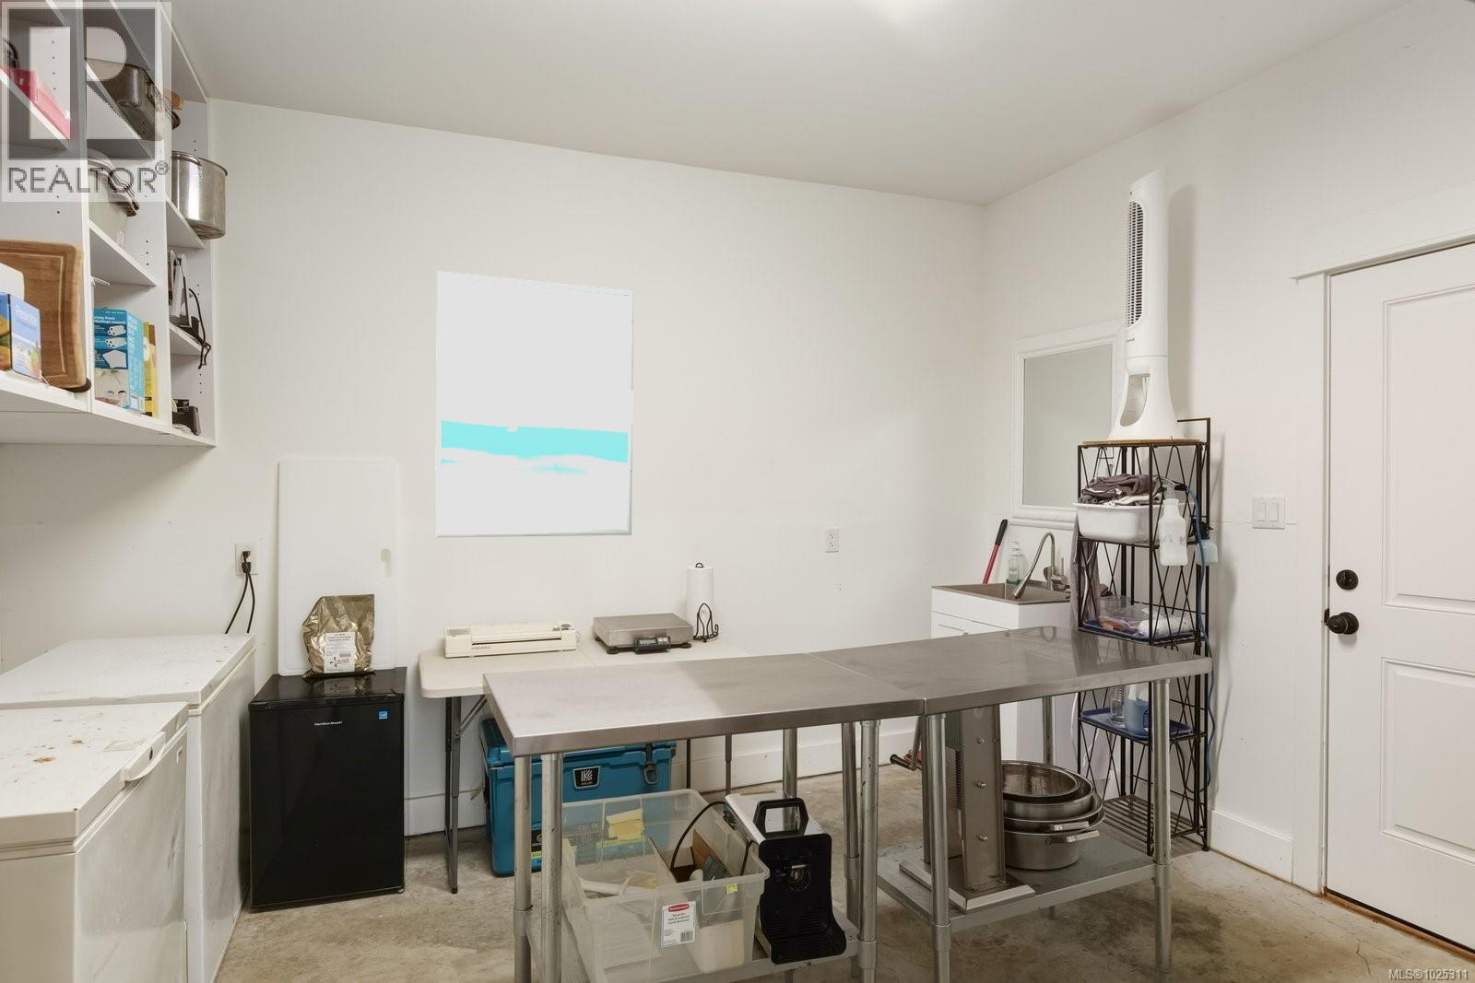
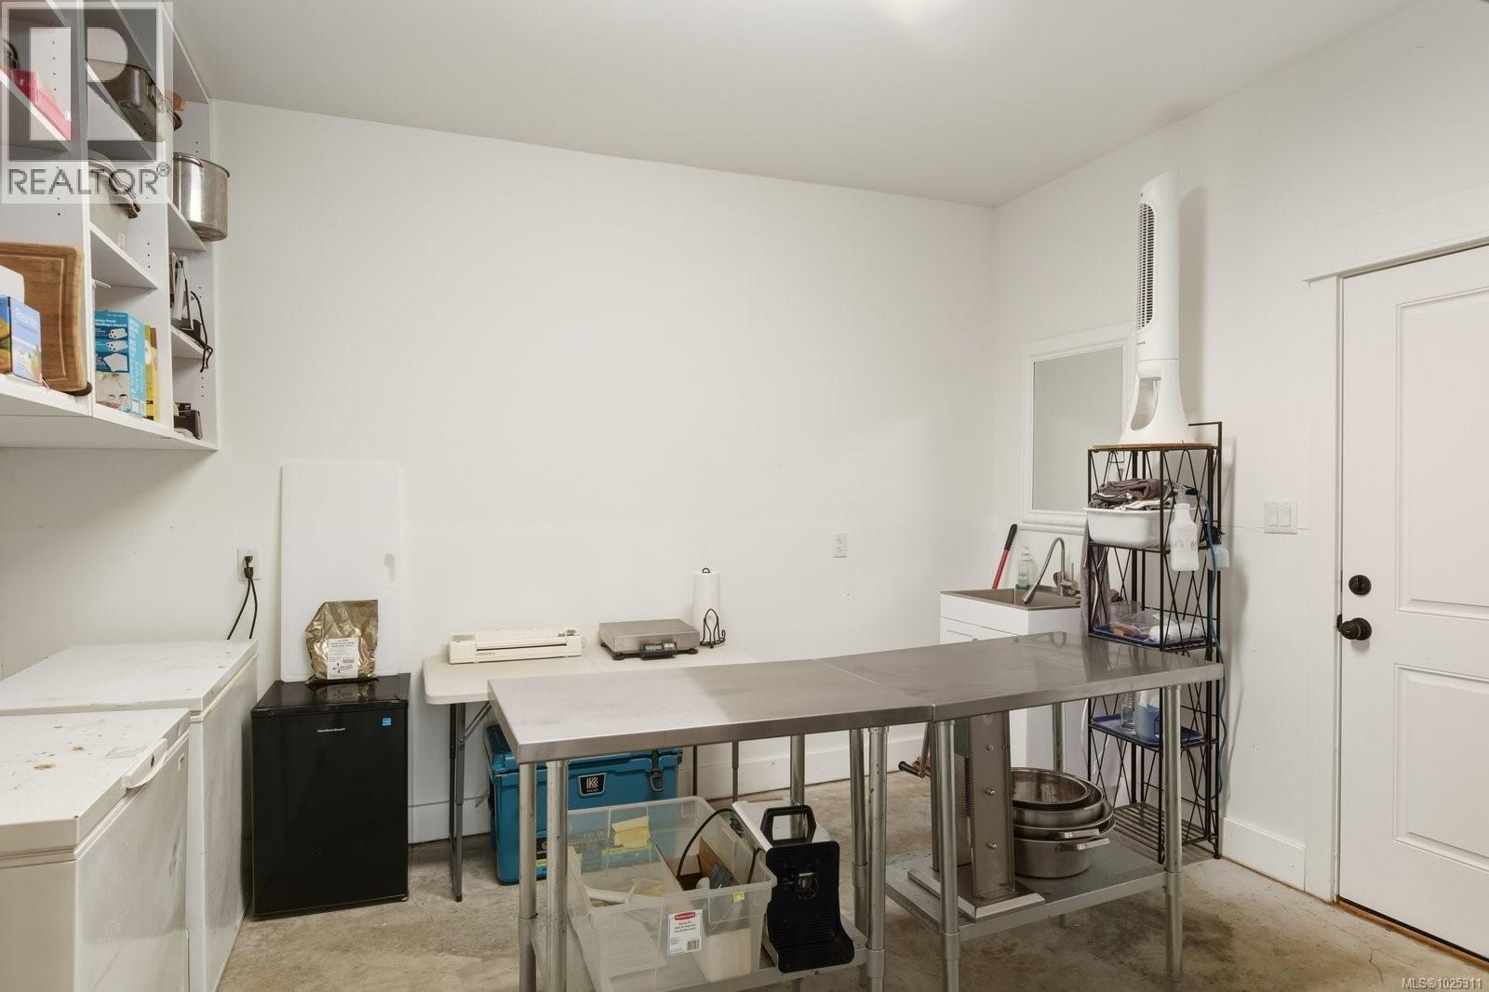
- wall art (538, 409)
